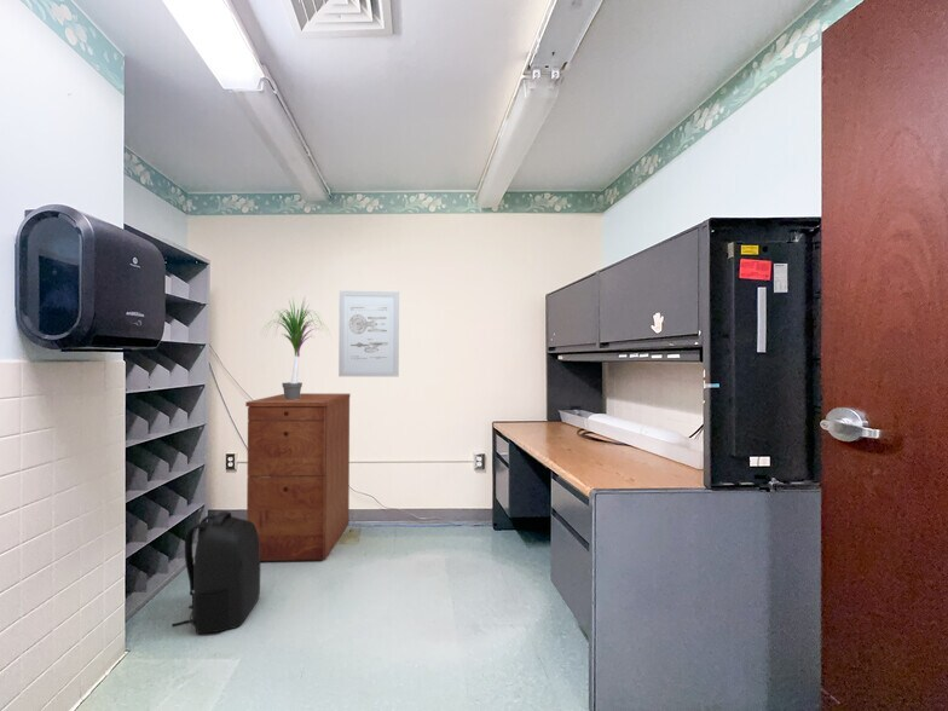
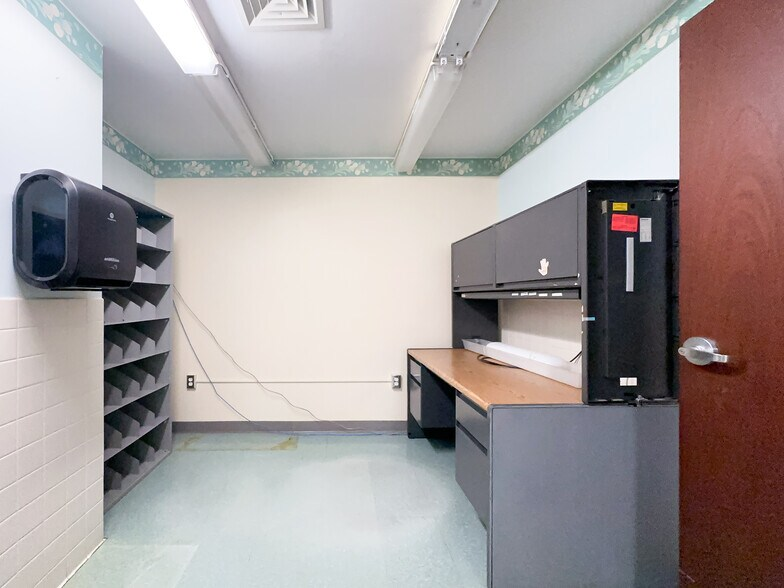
- filing cabinet (302, 469)
- backpack (218, 562)
- potted plant (296, 346)
- wall art (369, 334)
